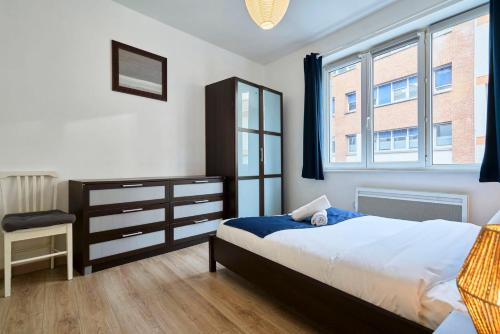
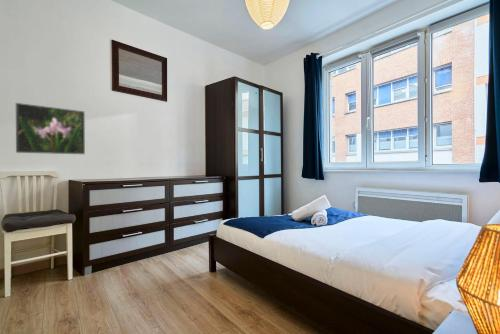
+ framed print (52, 130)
